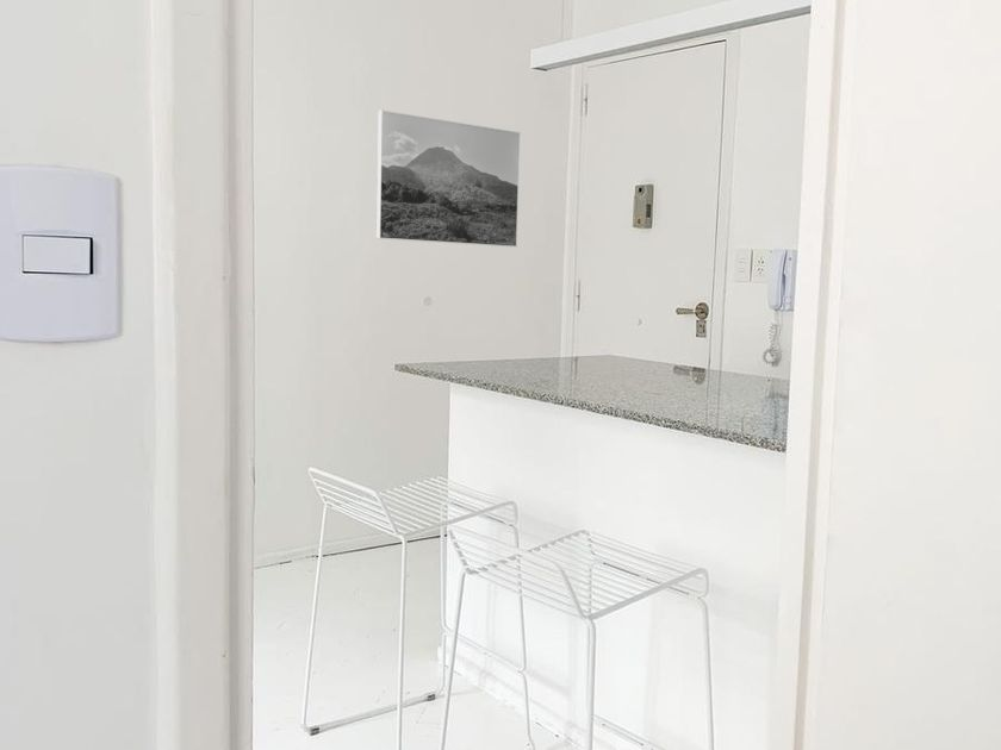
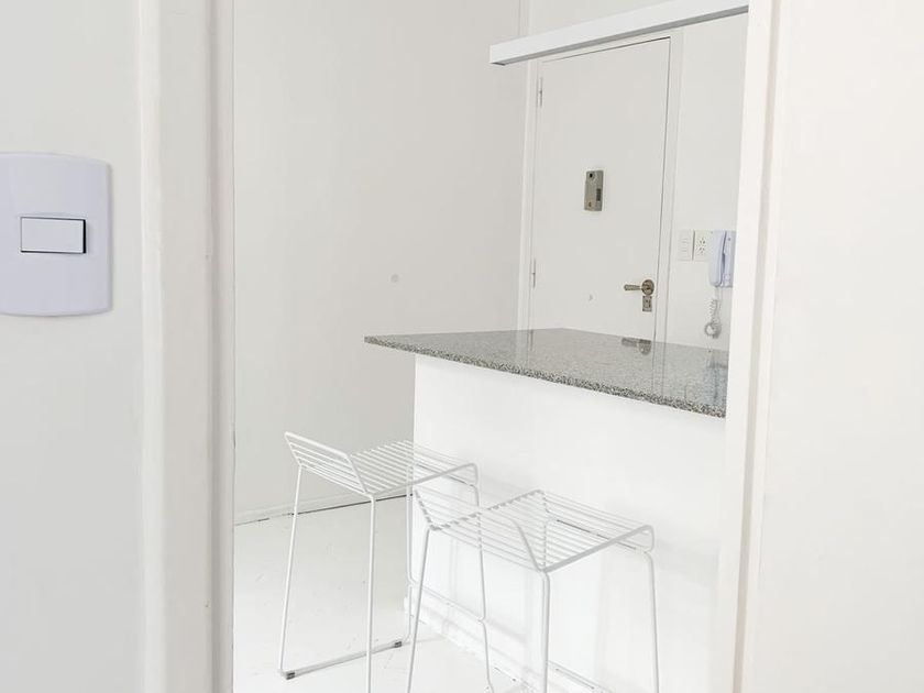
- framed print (450, 182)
